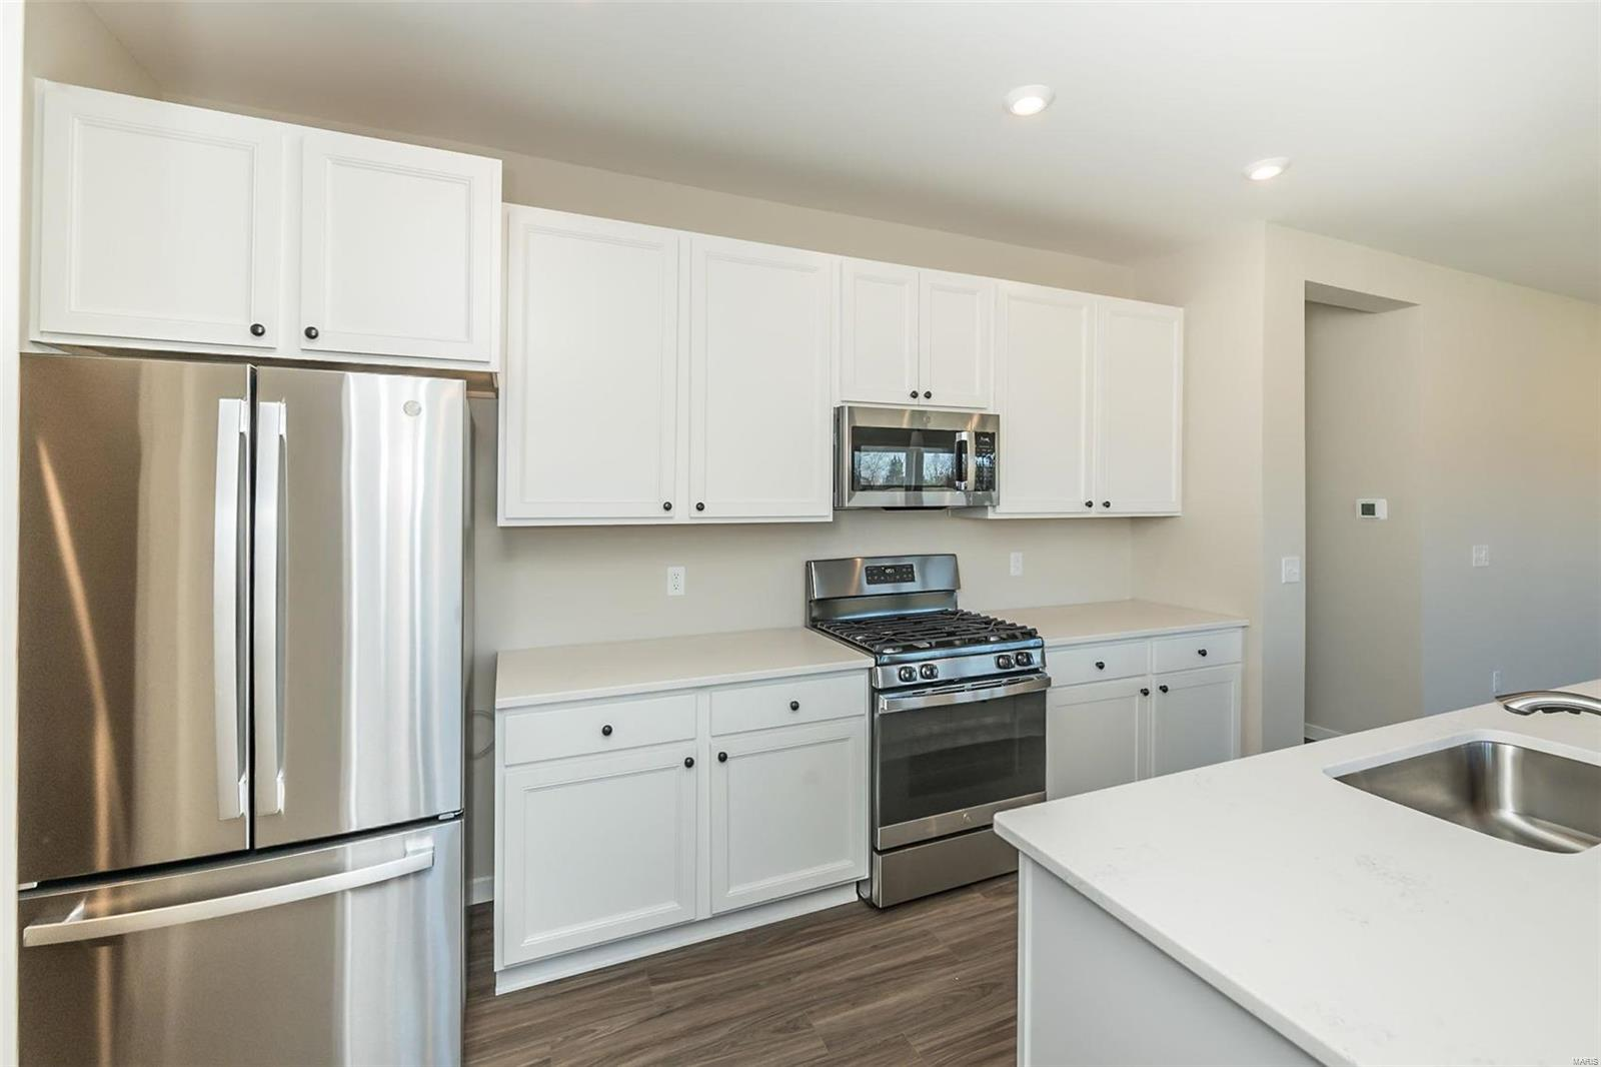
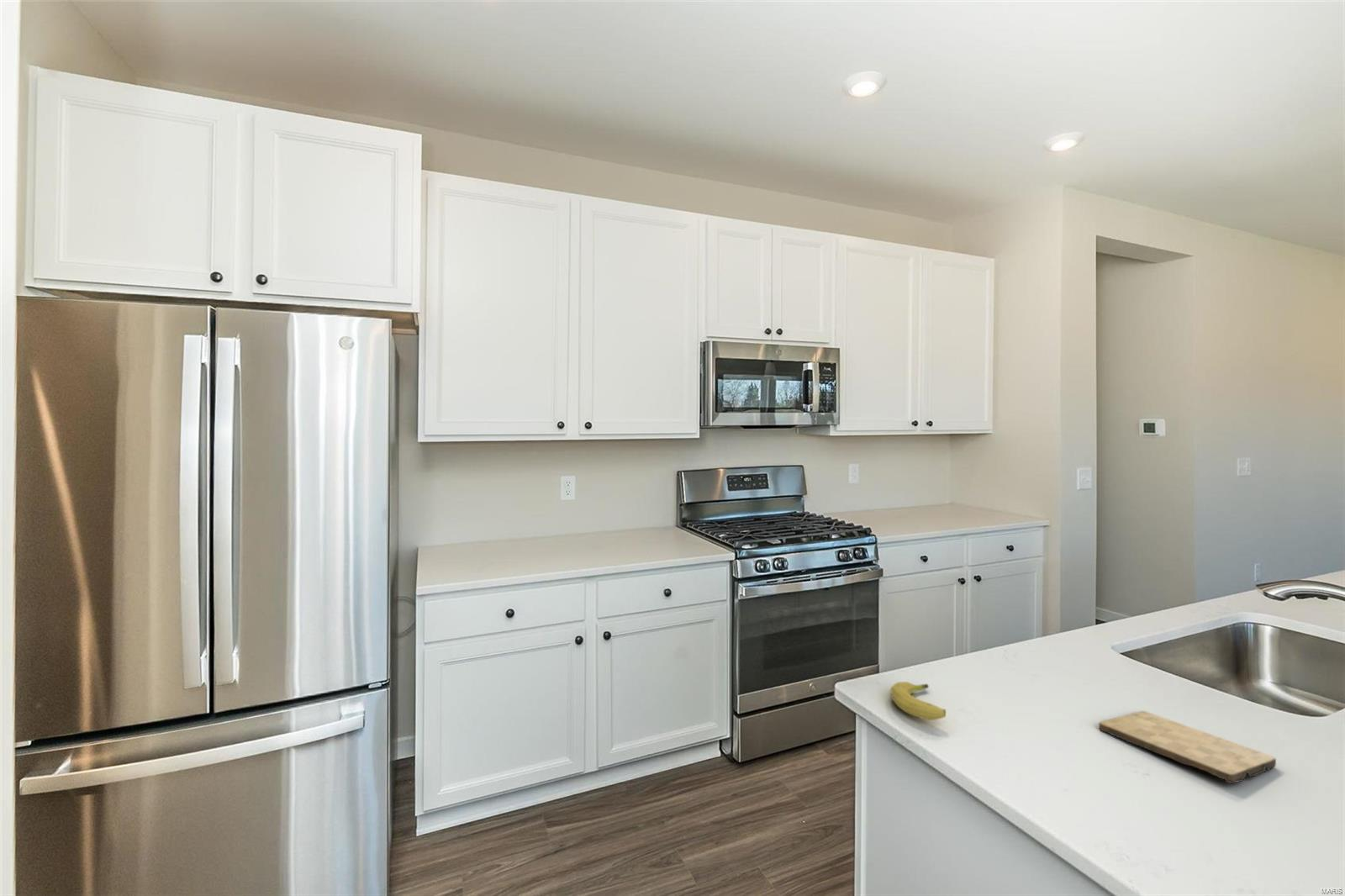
+ cutting board (1182, 742)
+ fruit (919, 699)
